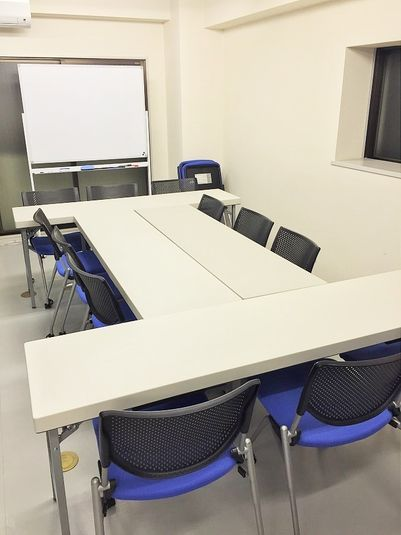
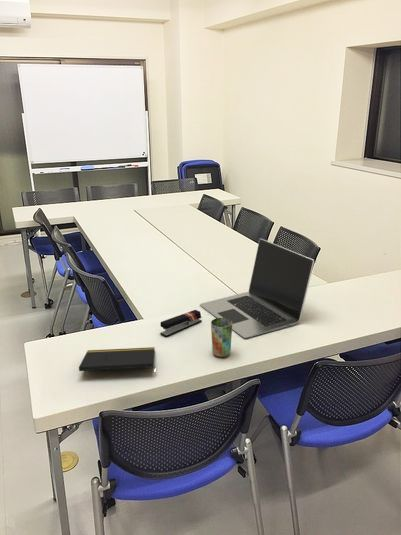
+ cup (221, 338)
+ laptop (253, 284)
+ notepad (118, 358)
+ stapler (181, 321)
